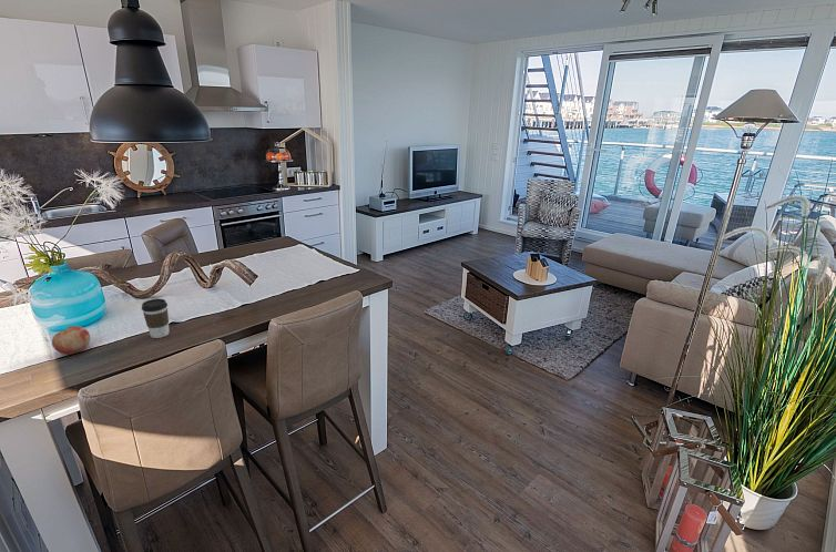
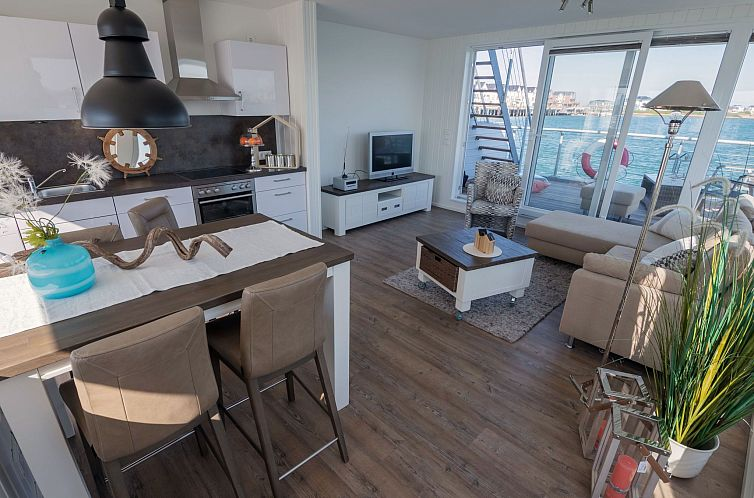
- fruit (71, 340)
- coffee cup (156, 318)
